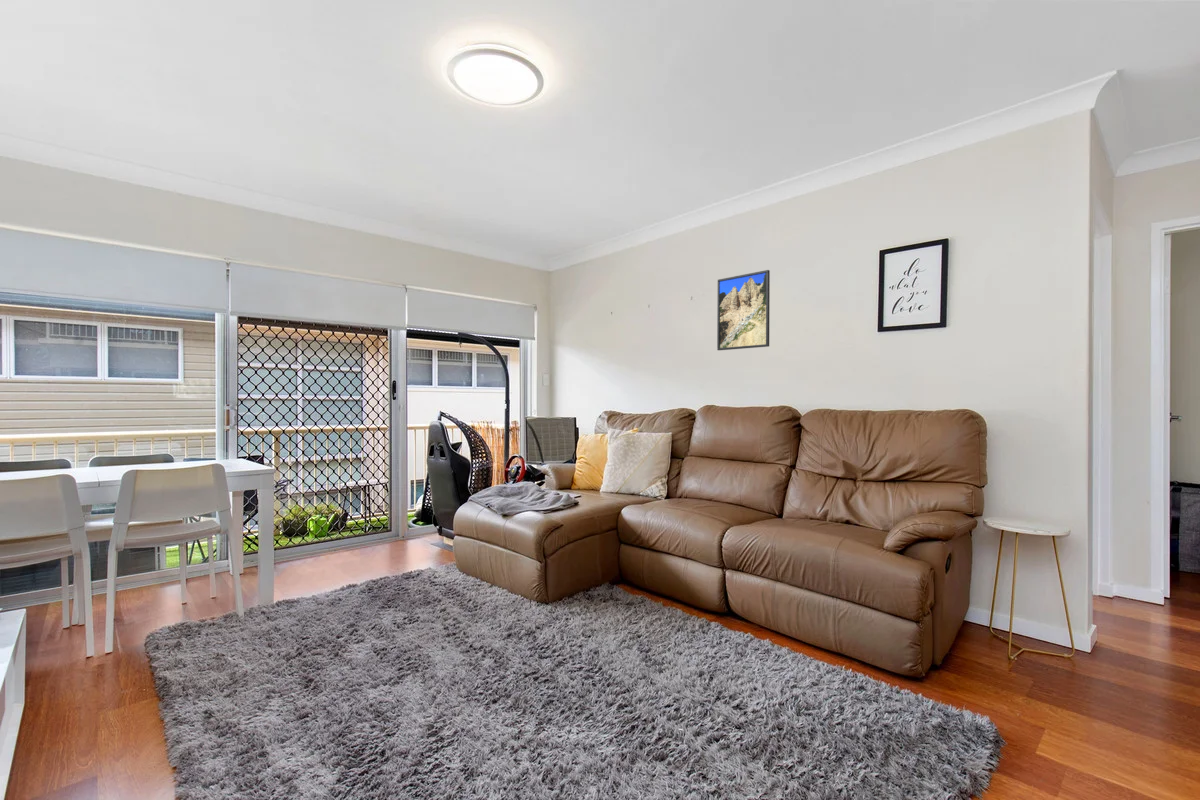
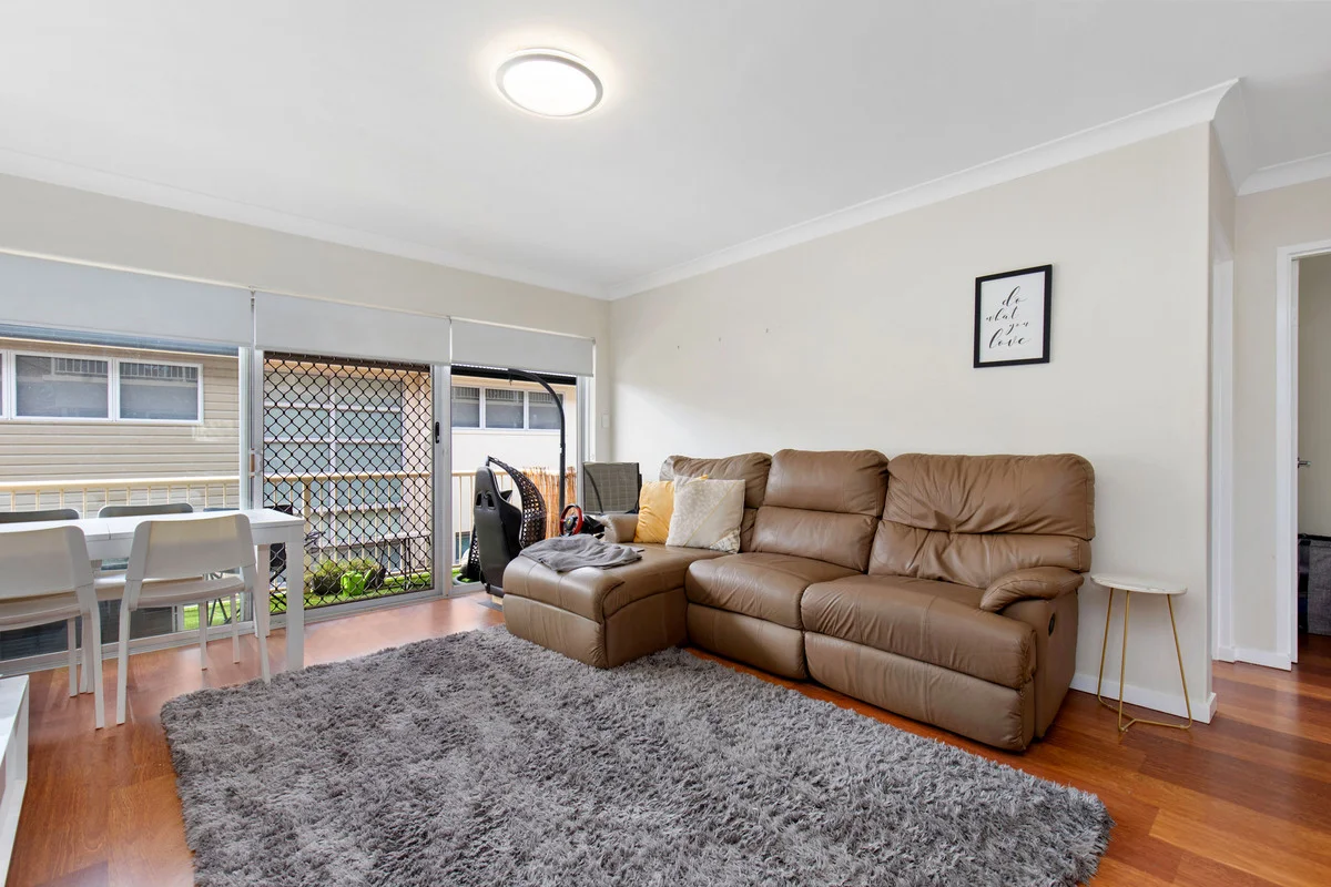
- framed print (742, 311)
